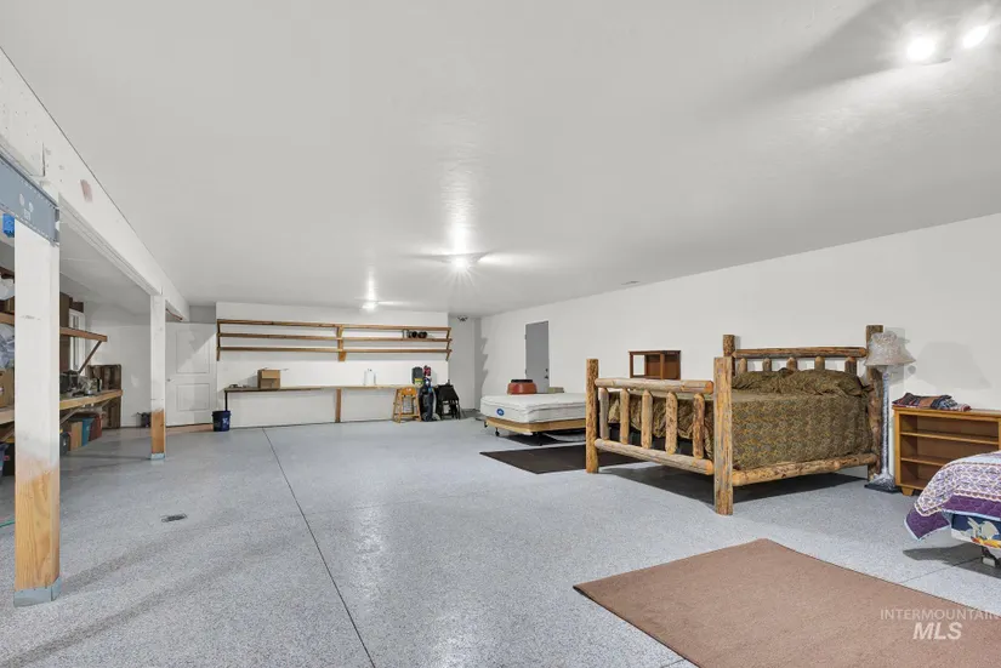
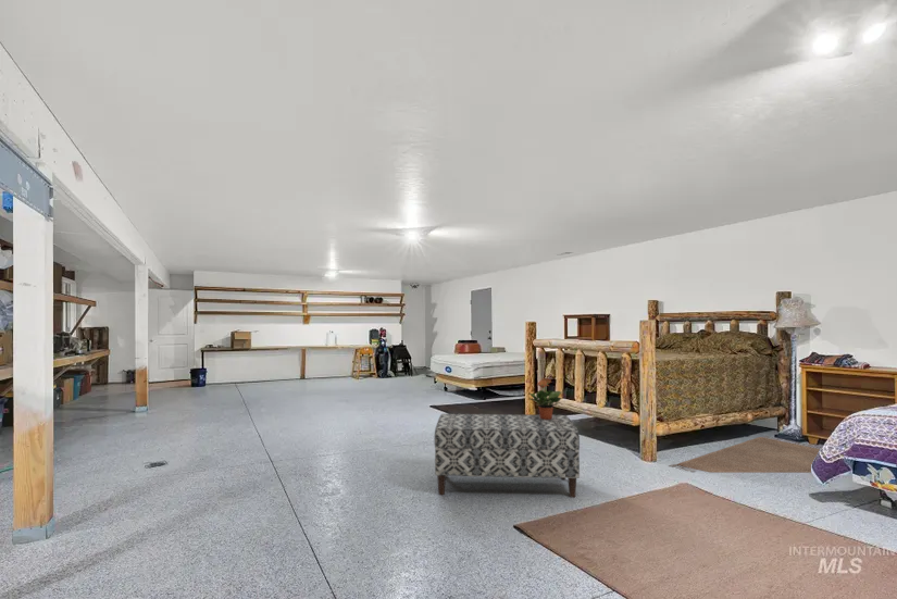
+ rug (774, 461)
+ bench (504, 453)
+ potted plant (545, 398)
